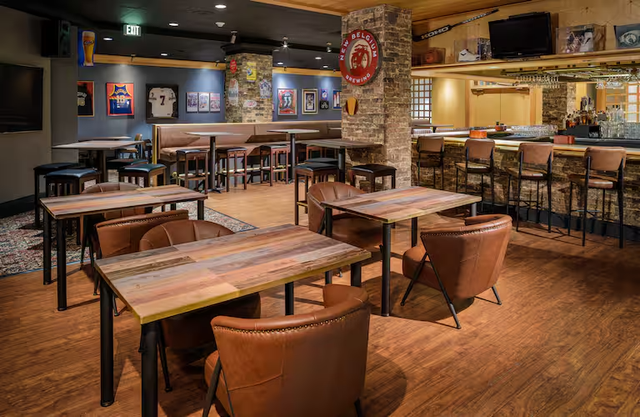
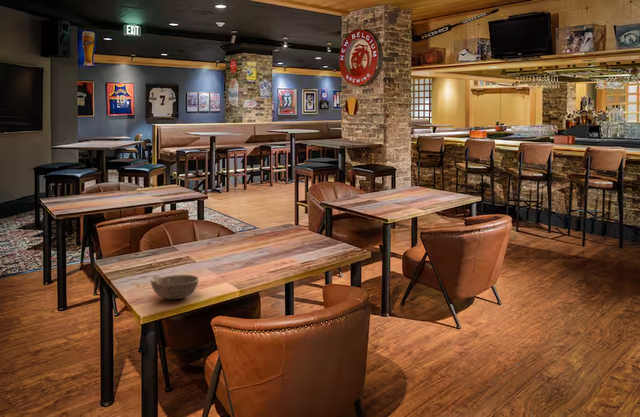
+ bowl (175, 287)
